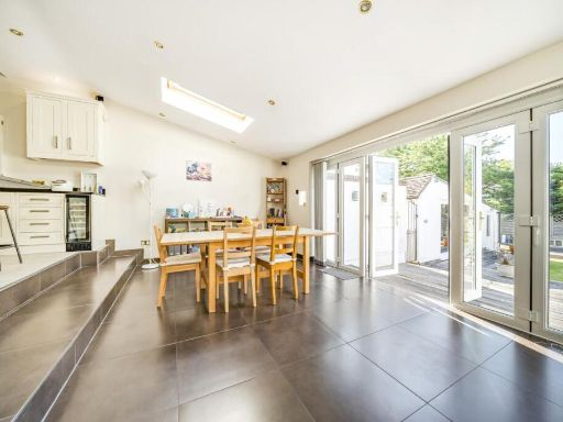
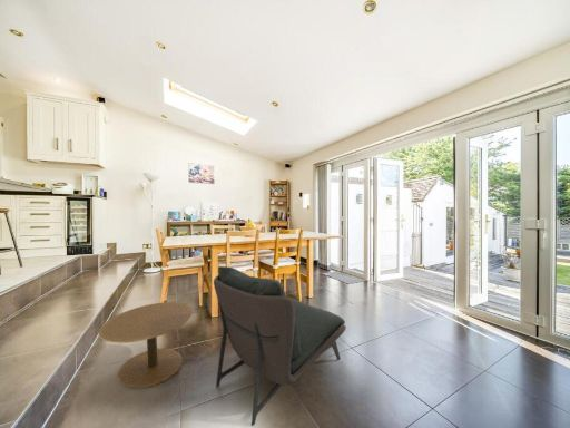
+ side table (149, 341)
+ armless chair (279, 318)
